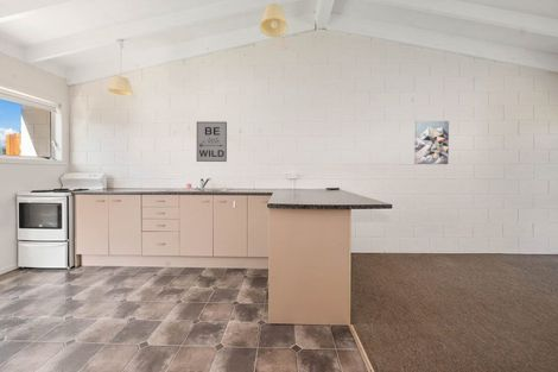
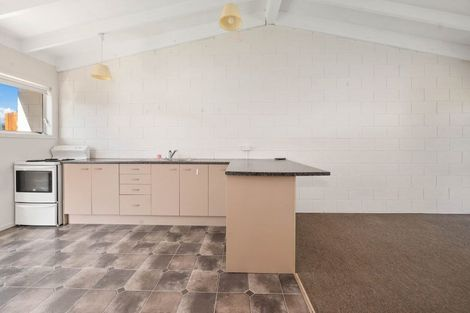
- wall art (211, 141)
- wall art (431, 143)
